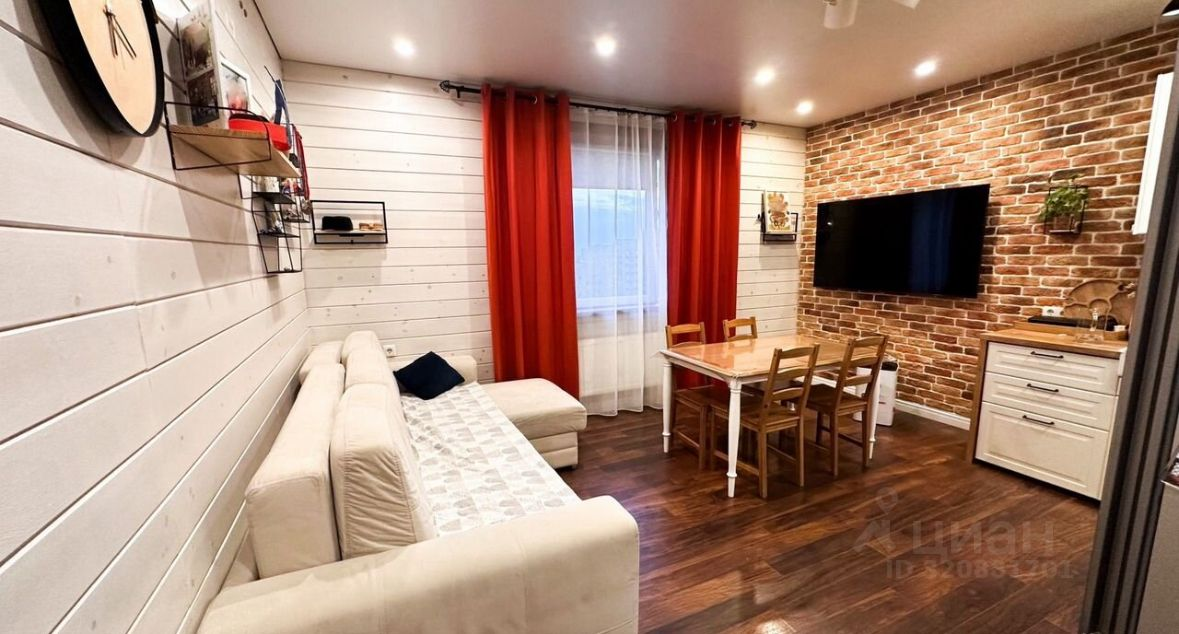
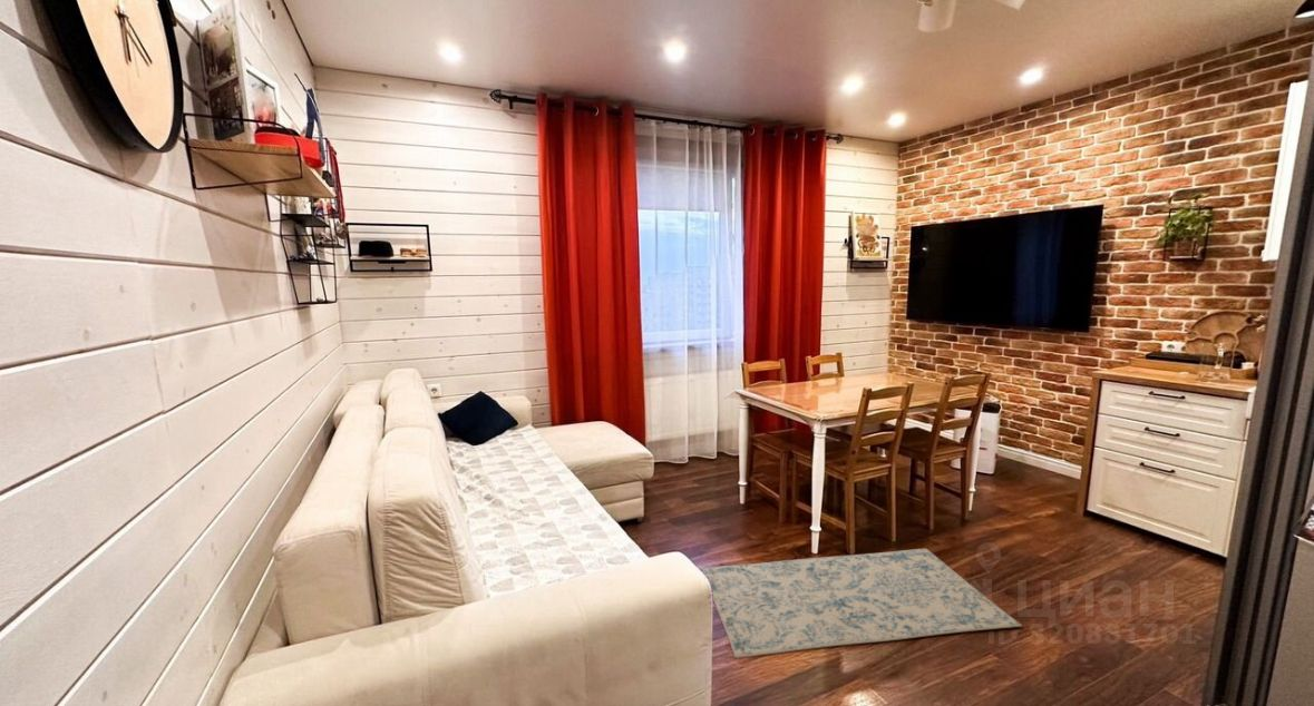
+ rug (846, 594)
